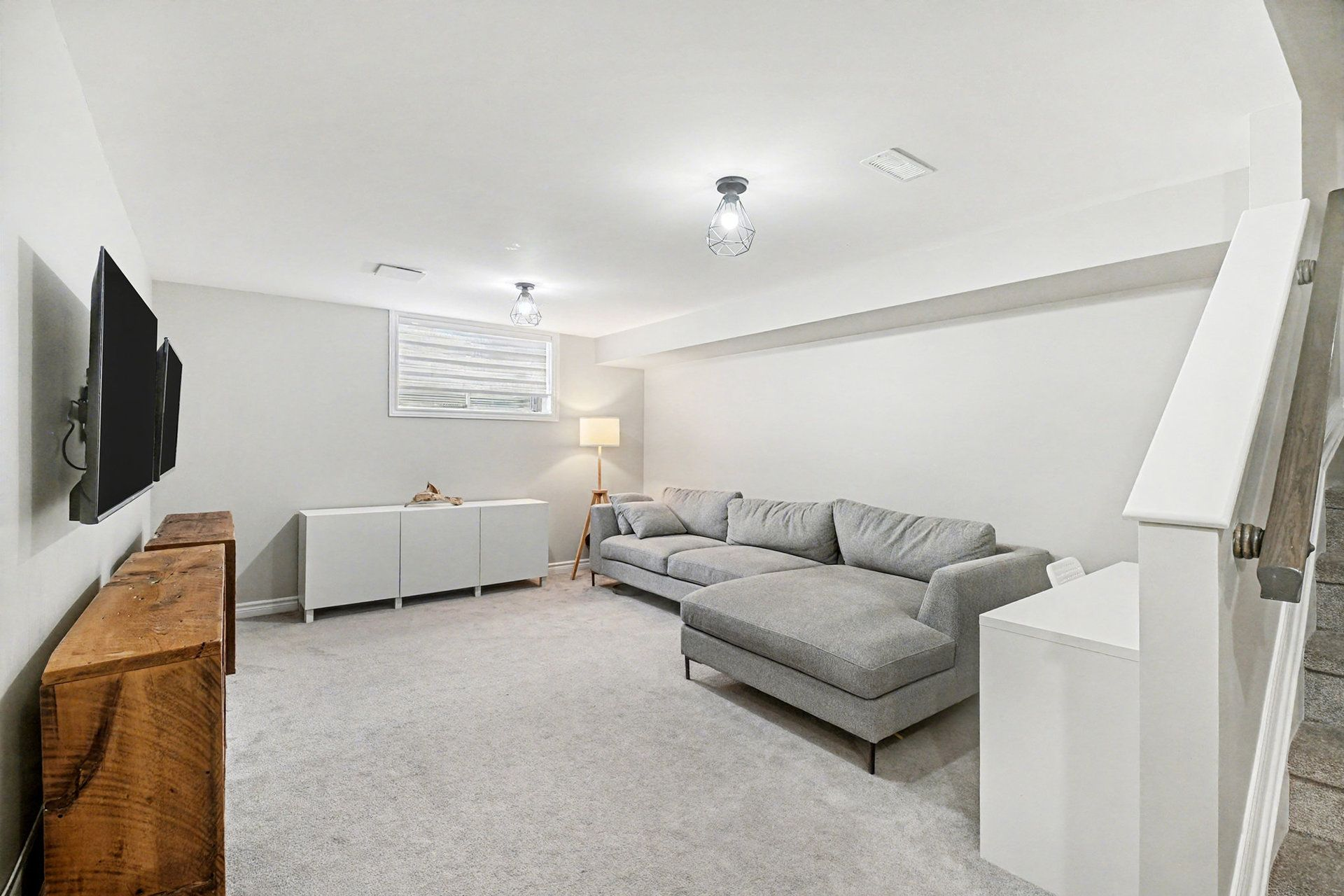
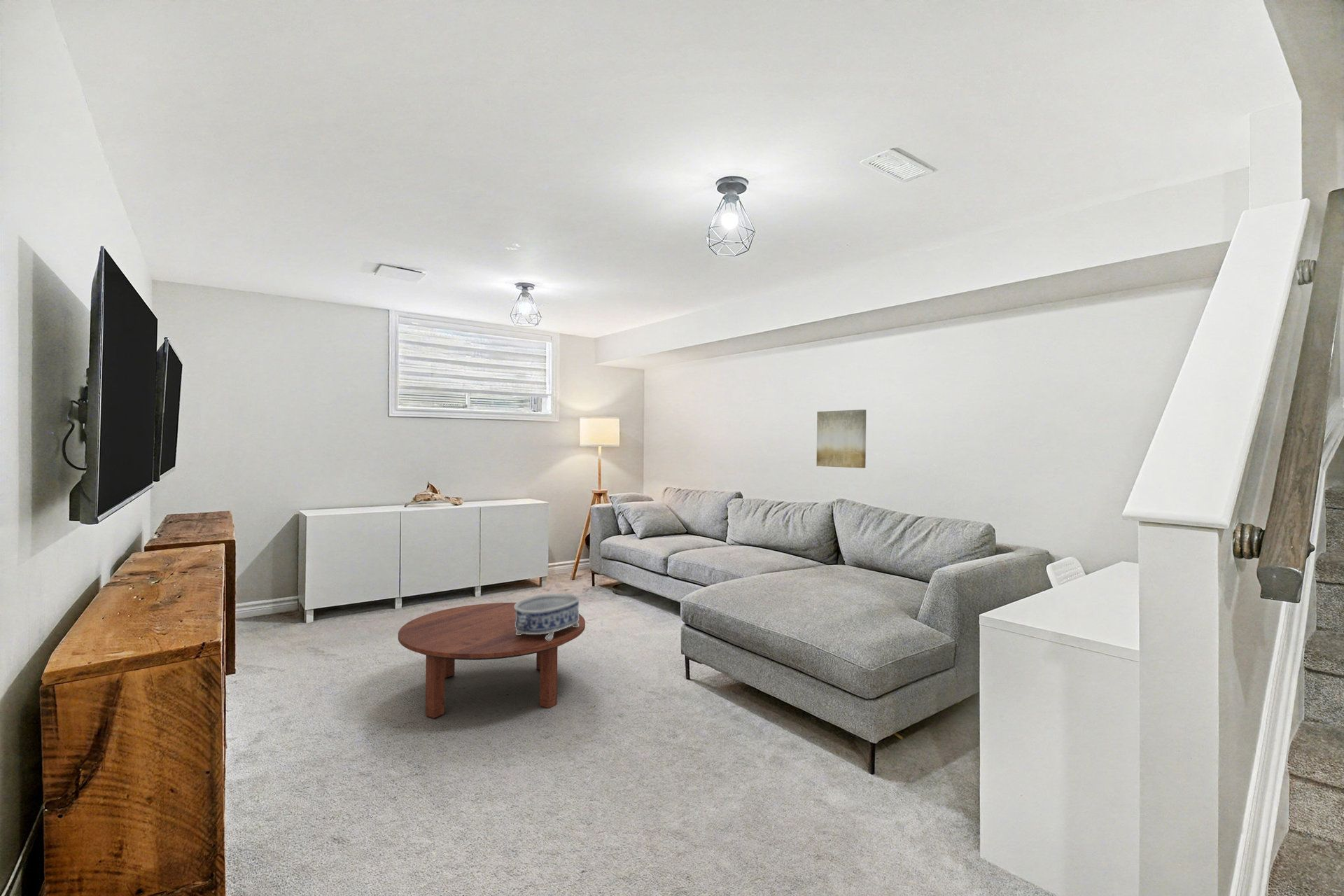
+ decorative bowl (547, 615)
+ wall art (840, 439)
+ coffee table (494, 657)
